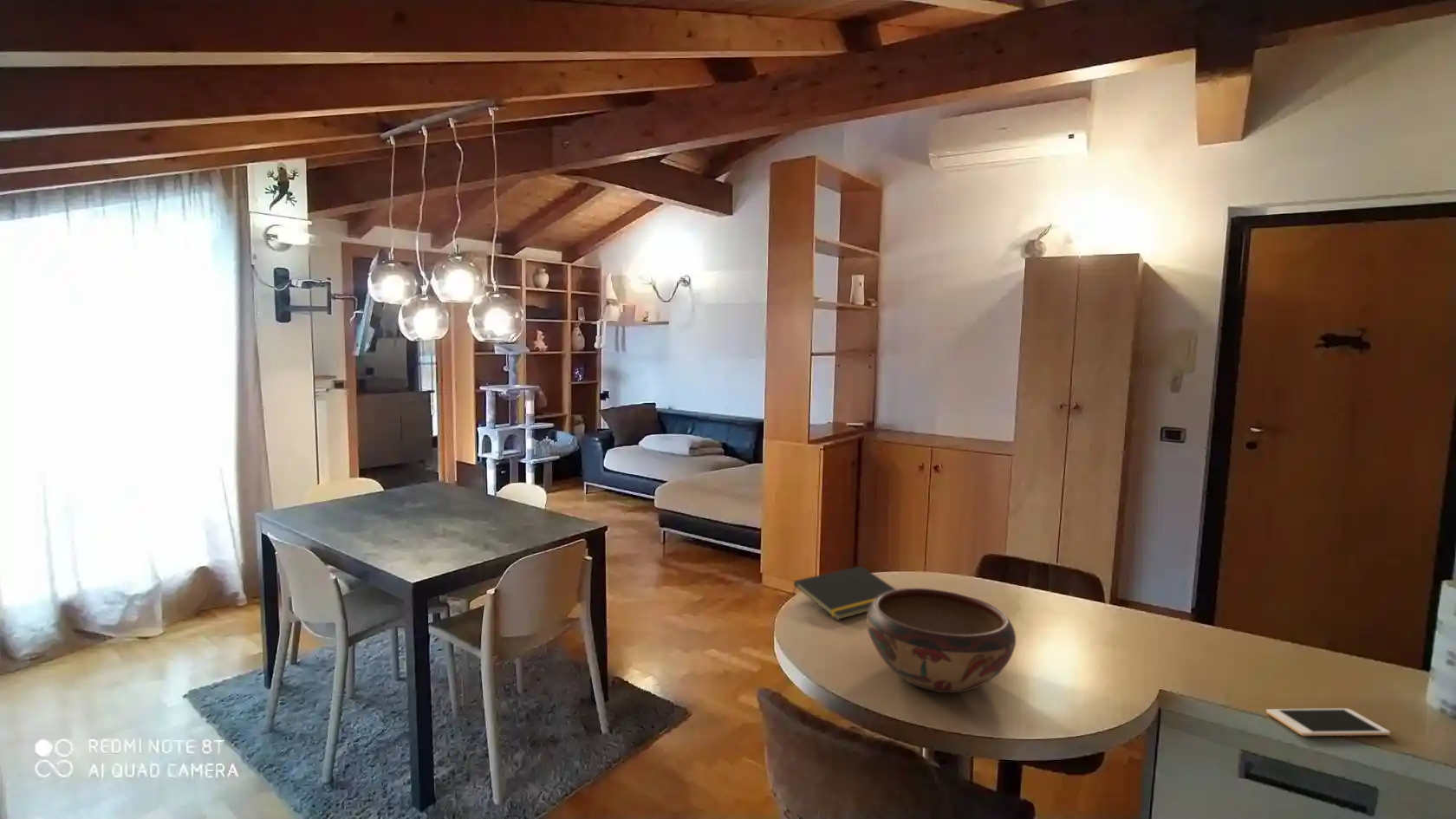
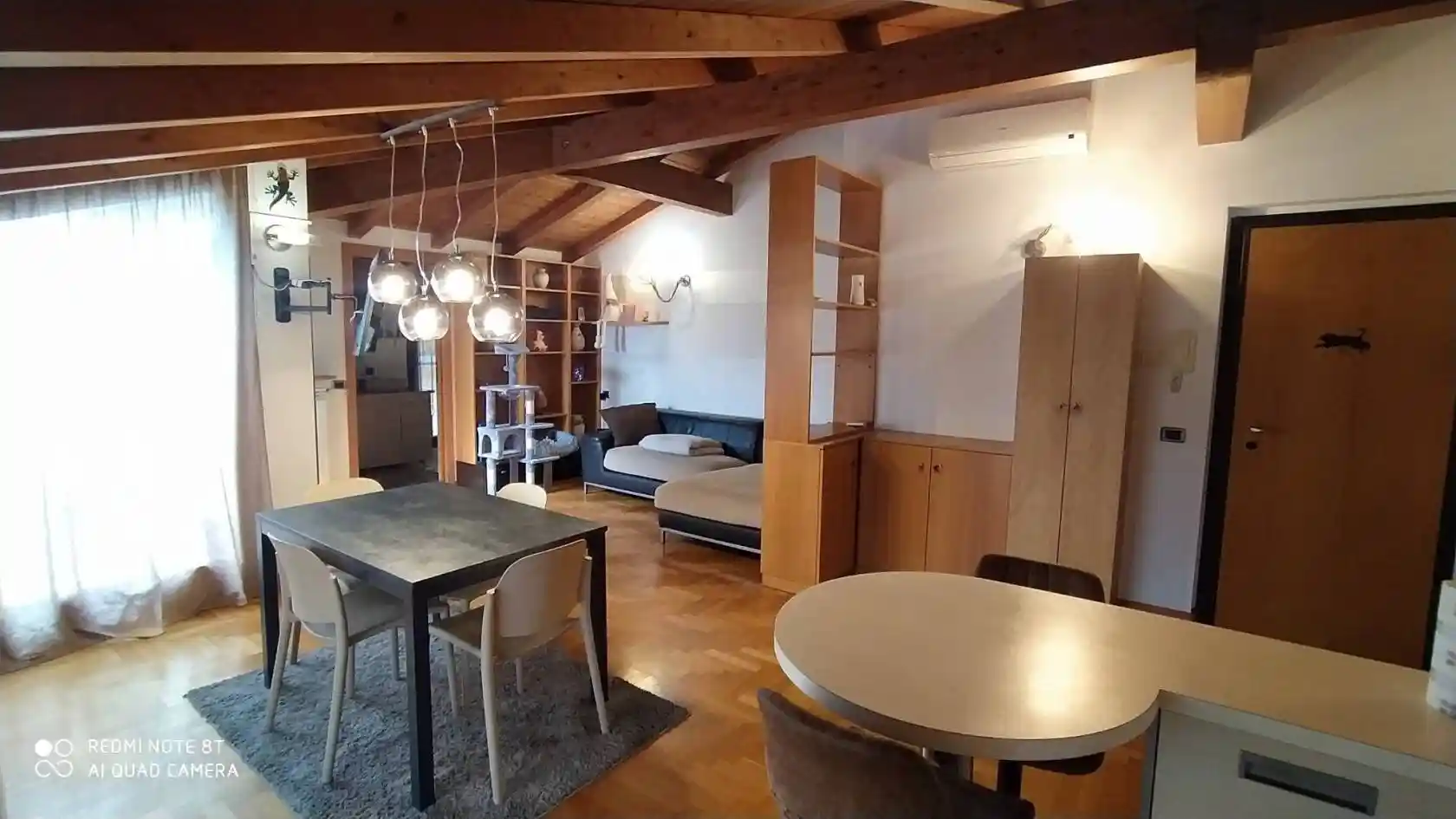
- decorative bowl (938, 641)
- cell phone (1326, 722)
- notepad (849, 590)
